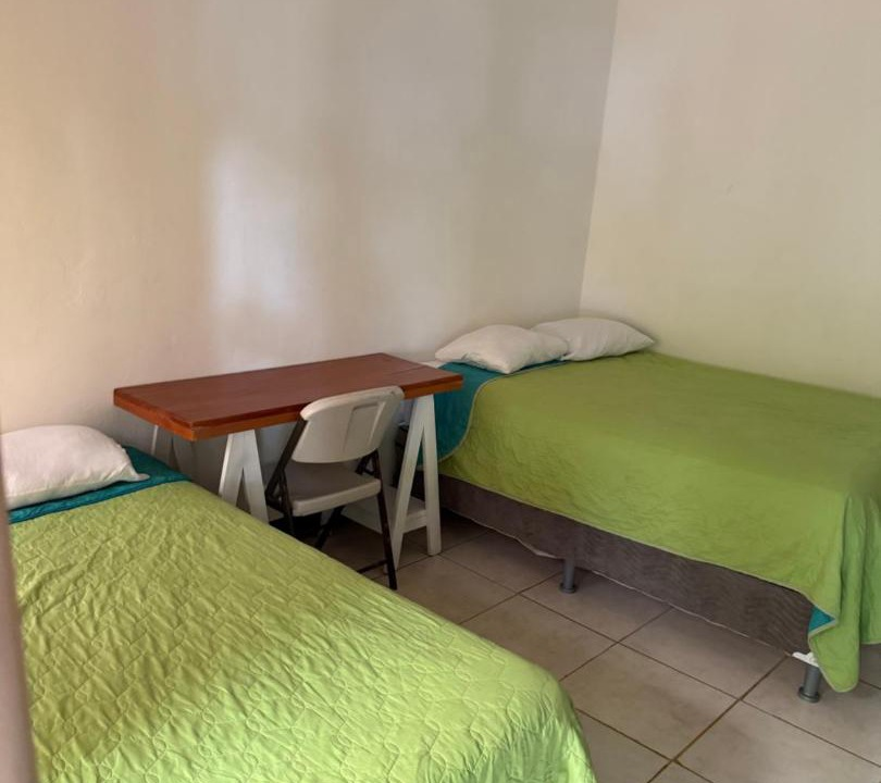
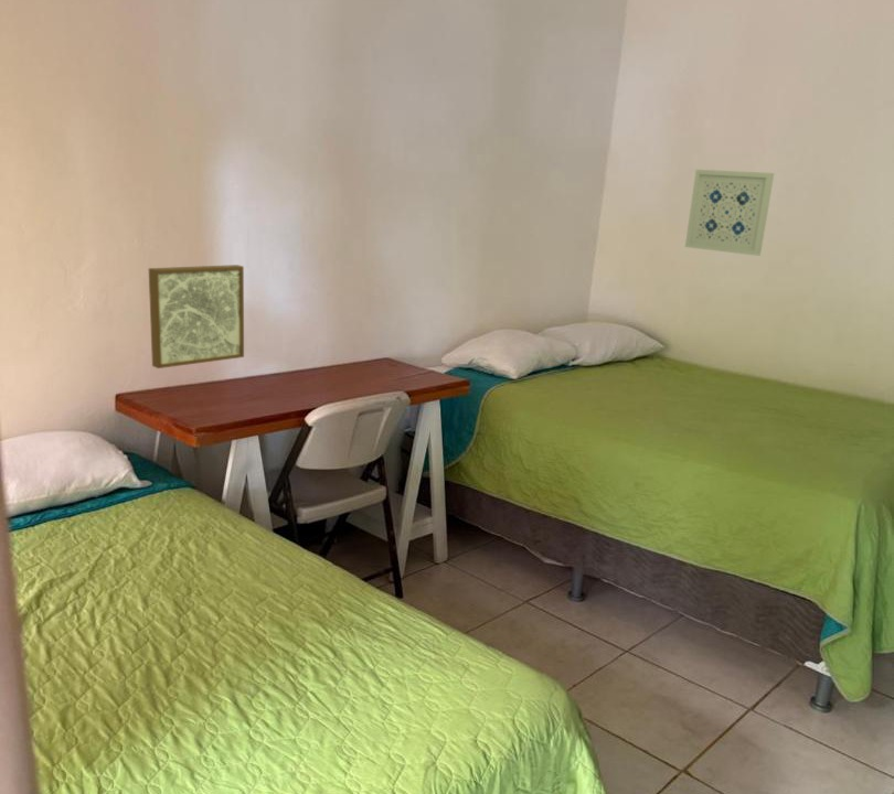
+ wall art (199, 314)
+ wall art (727, 212)
